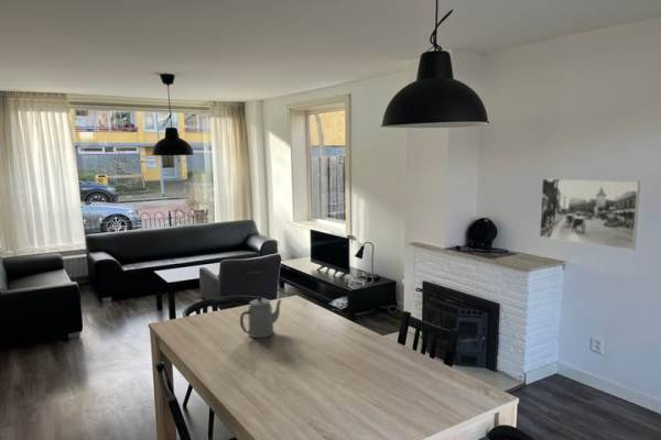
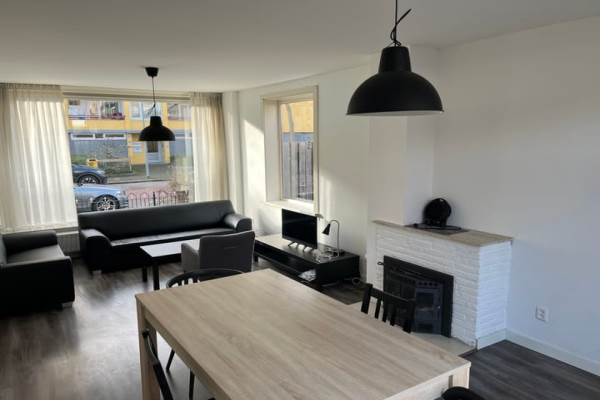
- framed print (585, 211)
- teapot (261, 315)
